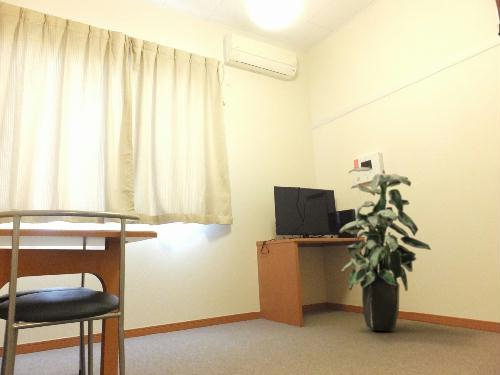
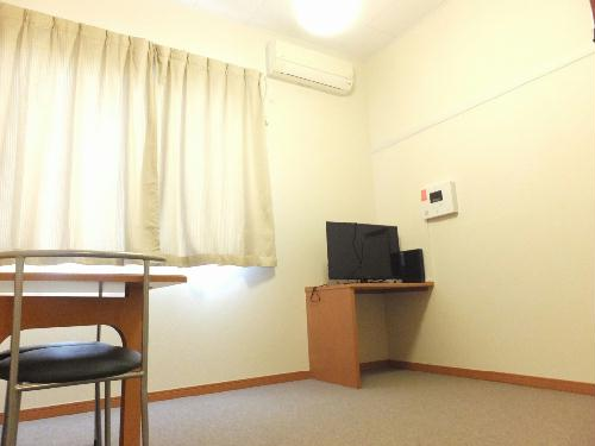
- indoor plant (377, 245)
